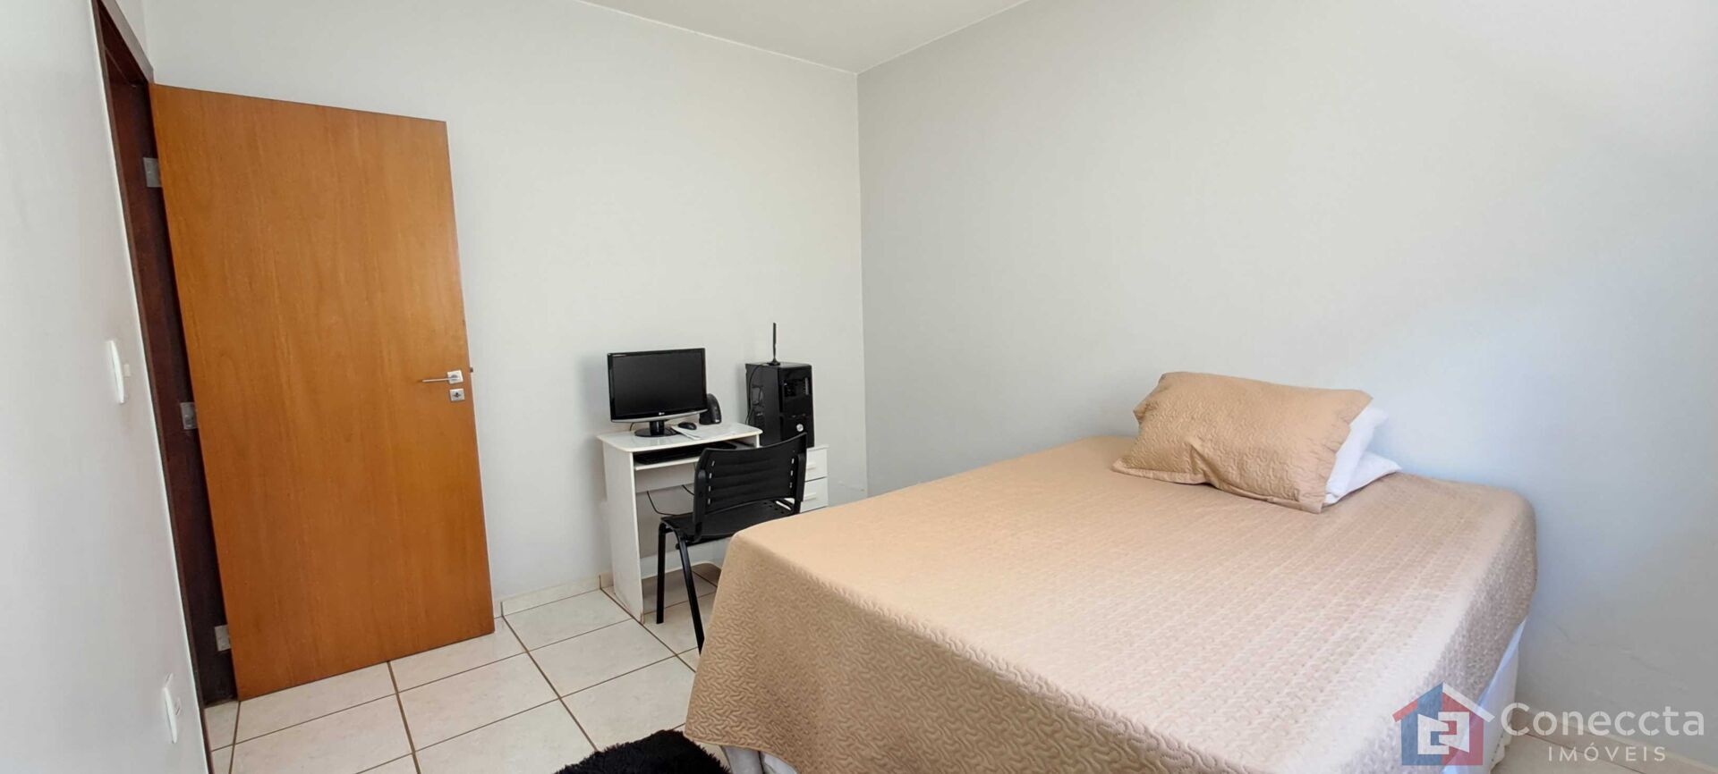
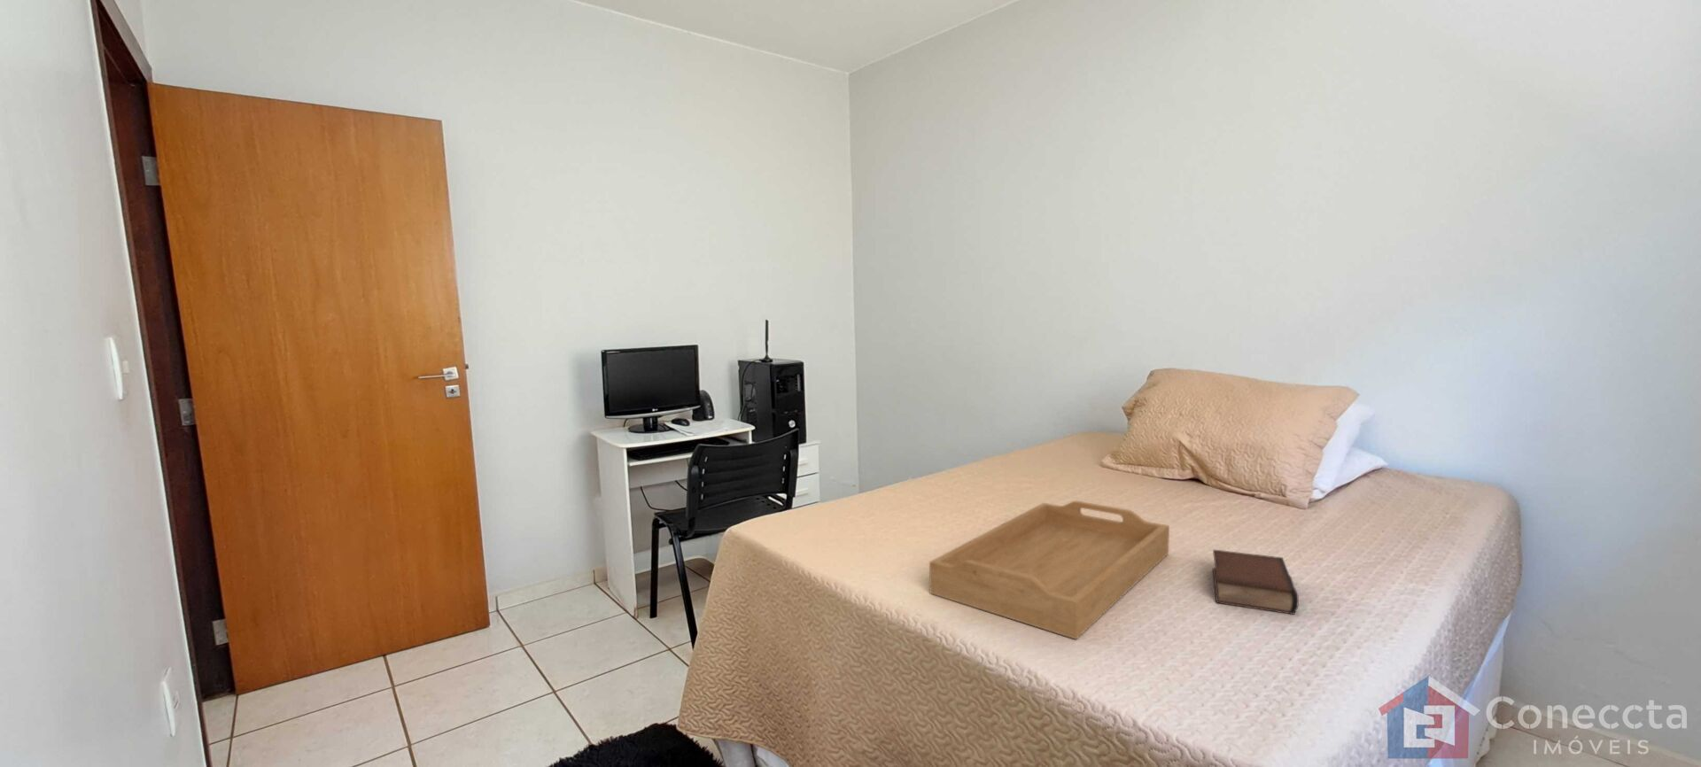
+ serving tray (1056, 552)
+ book (1252, 579)
